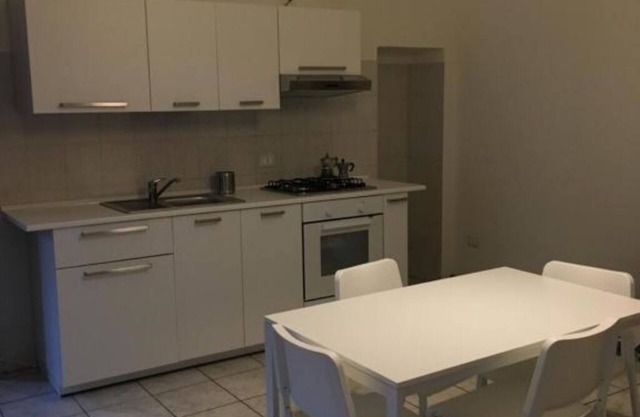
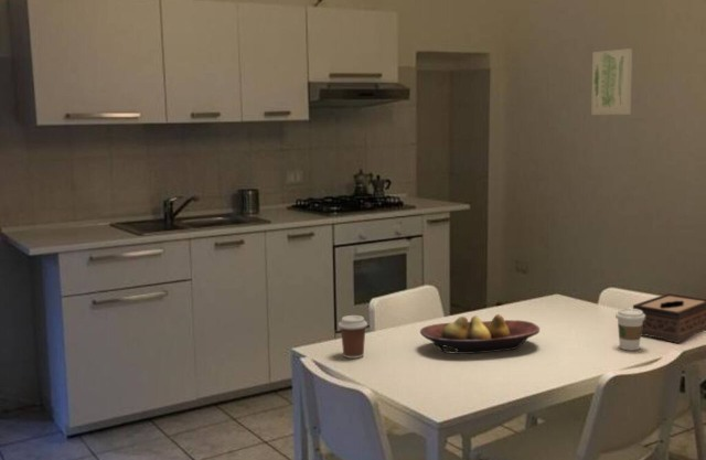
+ coffee cup (630, 329)
+ fruit bowl (480, 331)
+ coffee cup (353, 336)
+ tissue box (673, 317)
+ wall art (611, 83)
